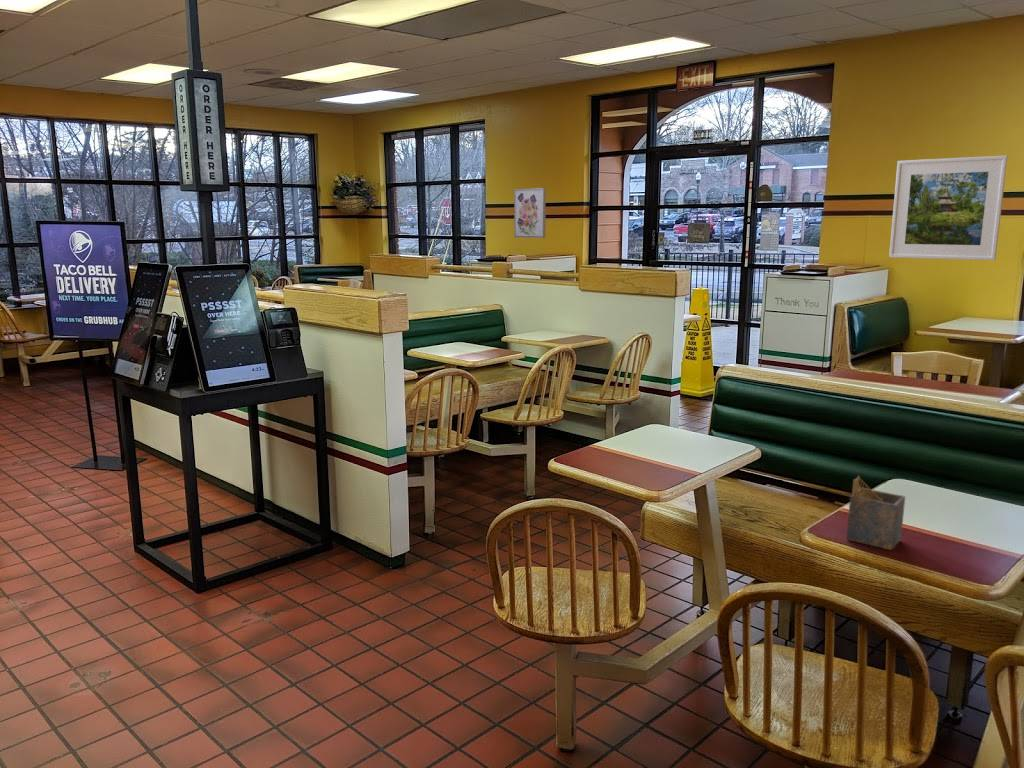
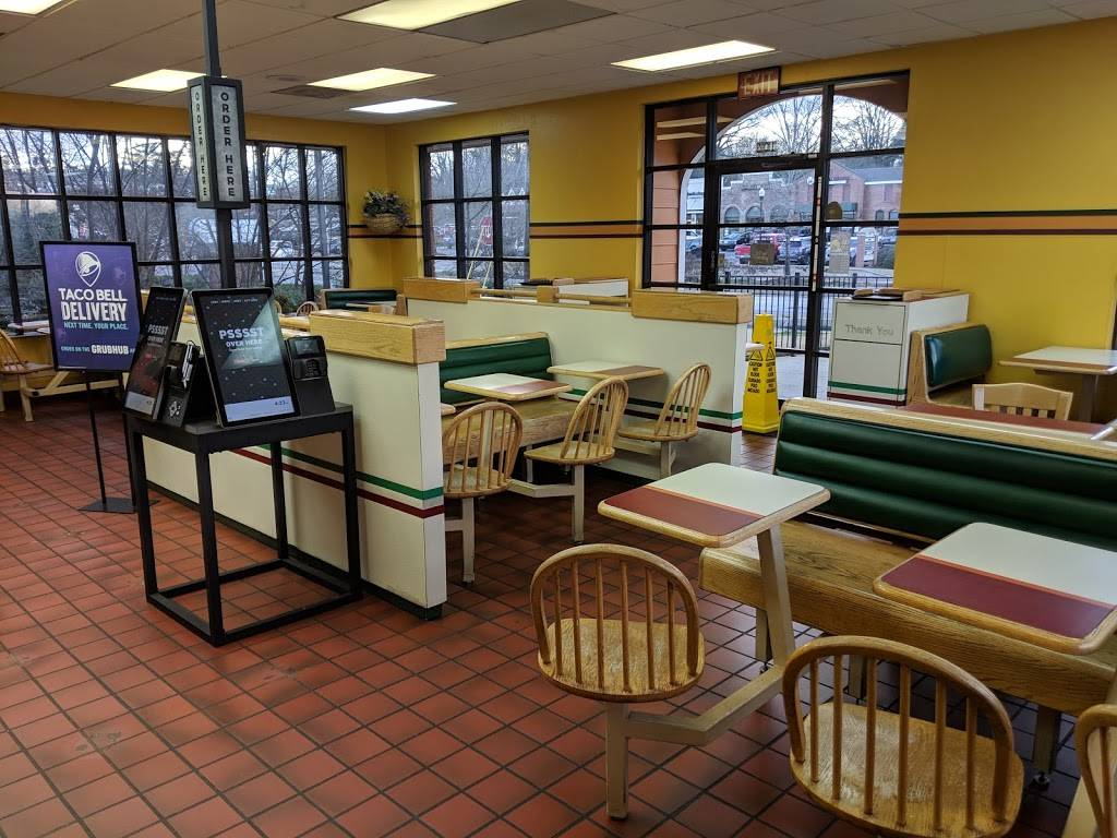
- wall art (529, 213)
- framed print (945, 209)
- napkin holder (875, 509)
